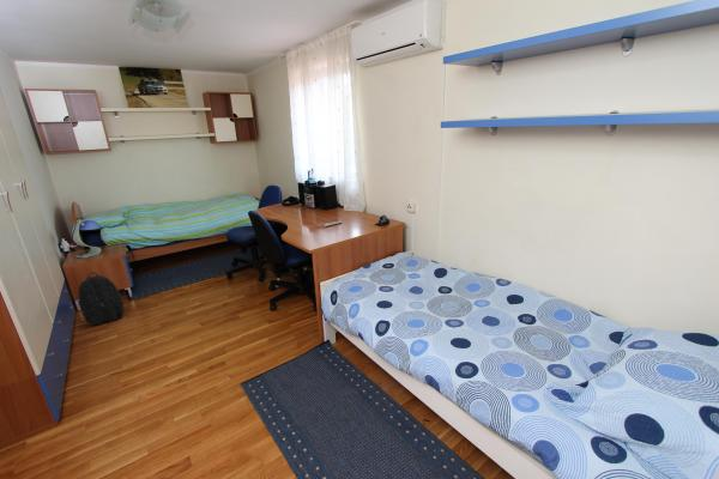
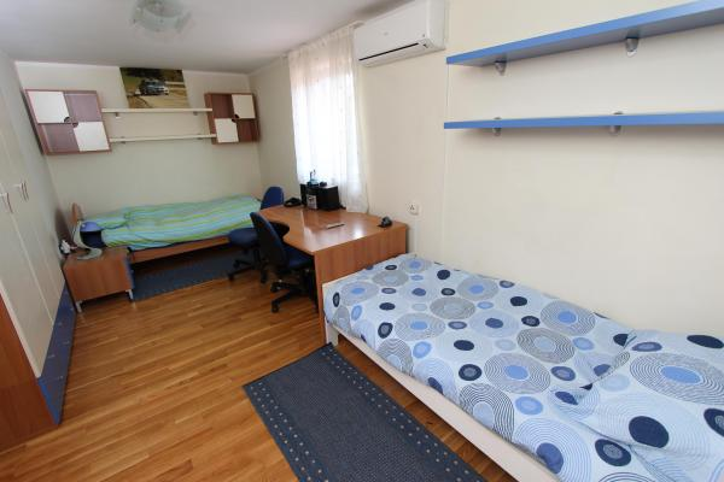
- backpack (99, 296)
